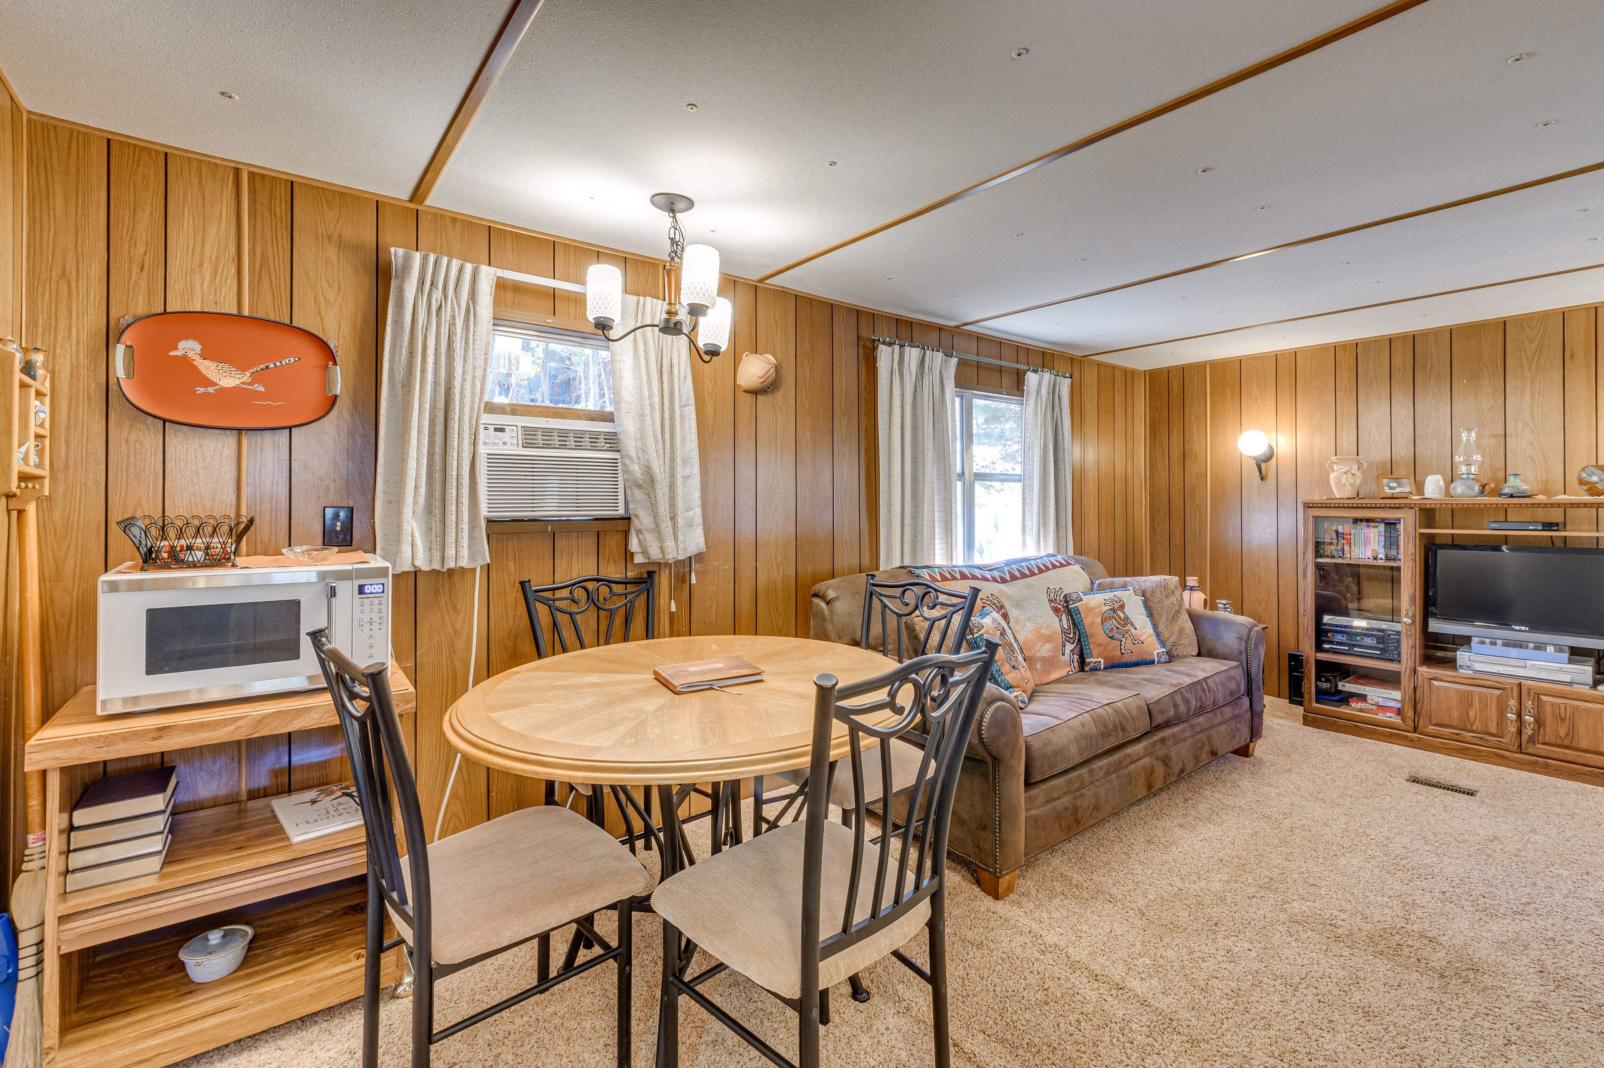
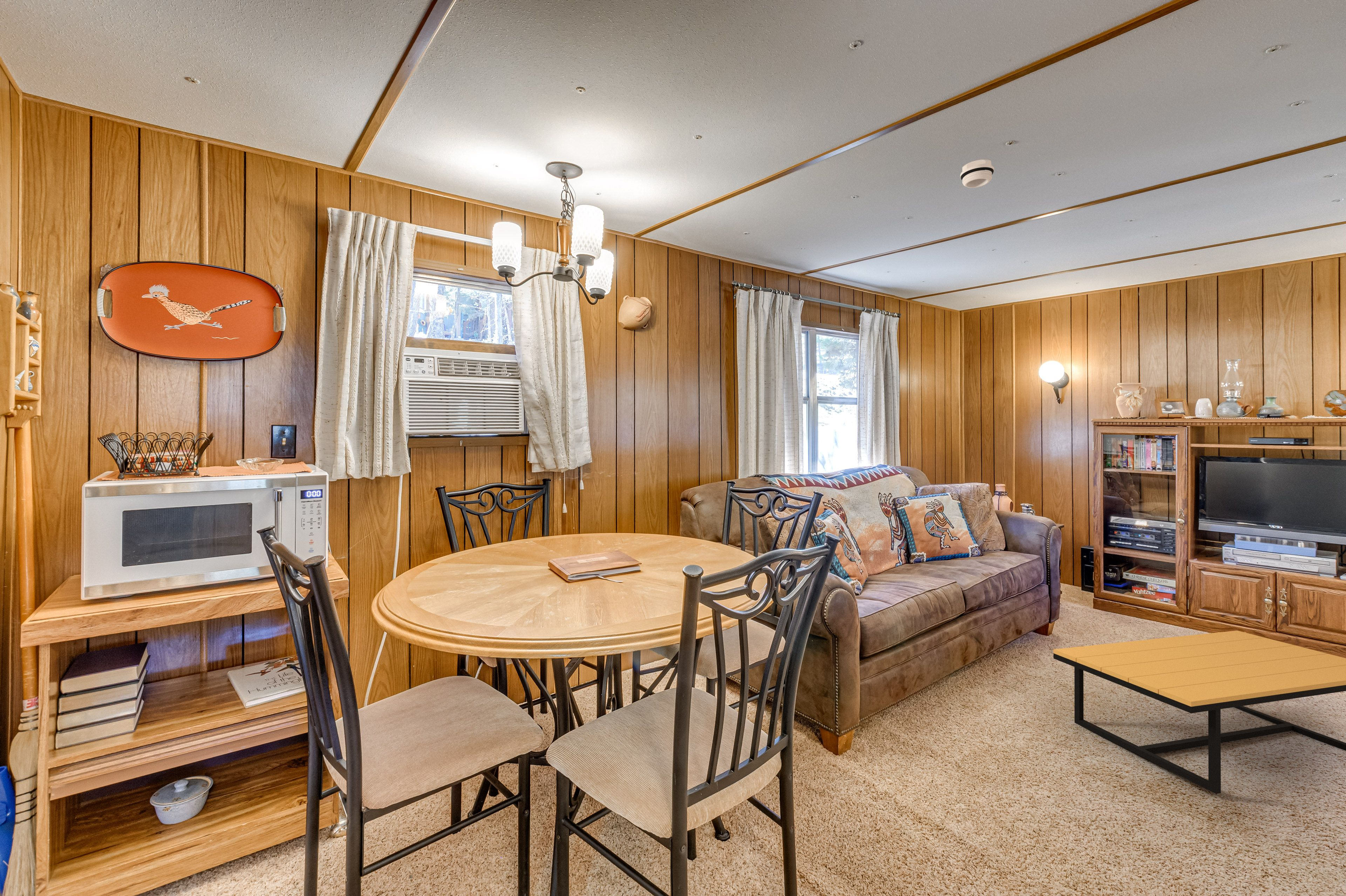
+ coffee table (1218, 701)
+ smoke detector (977, 174)
